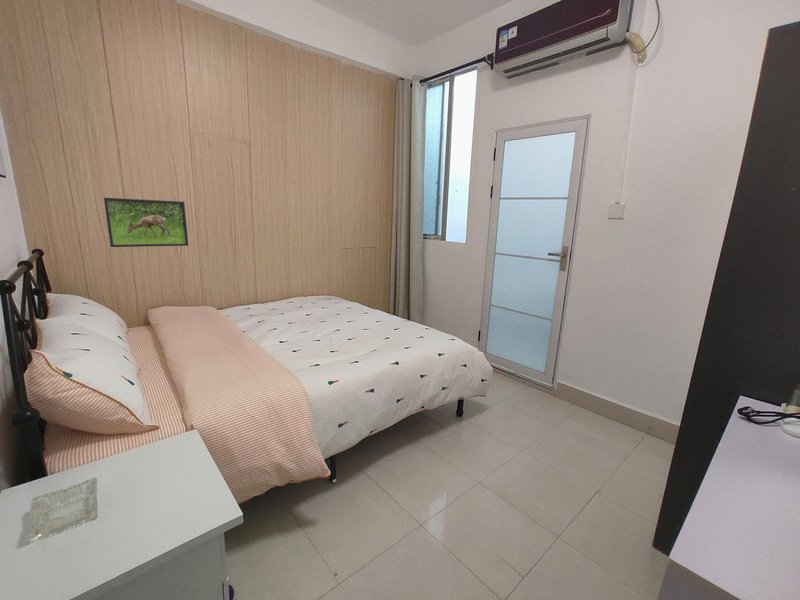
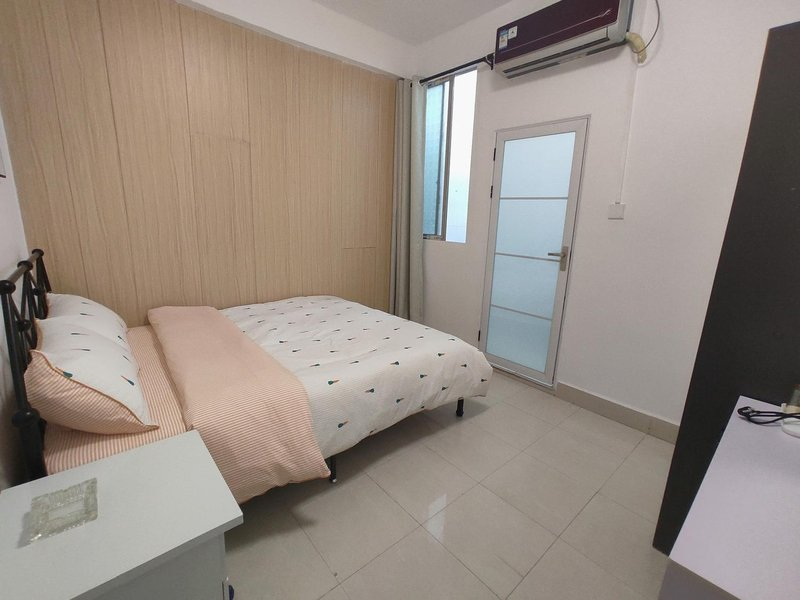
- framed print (149, 223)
